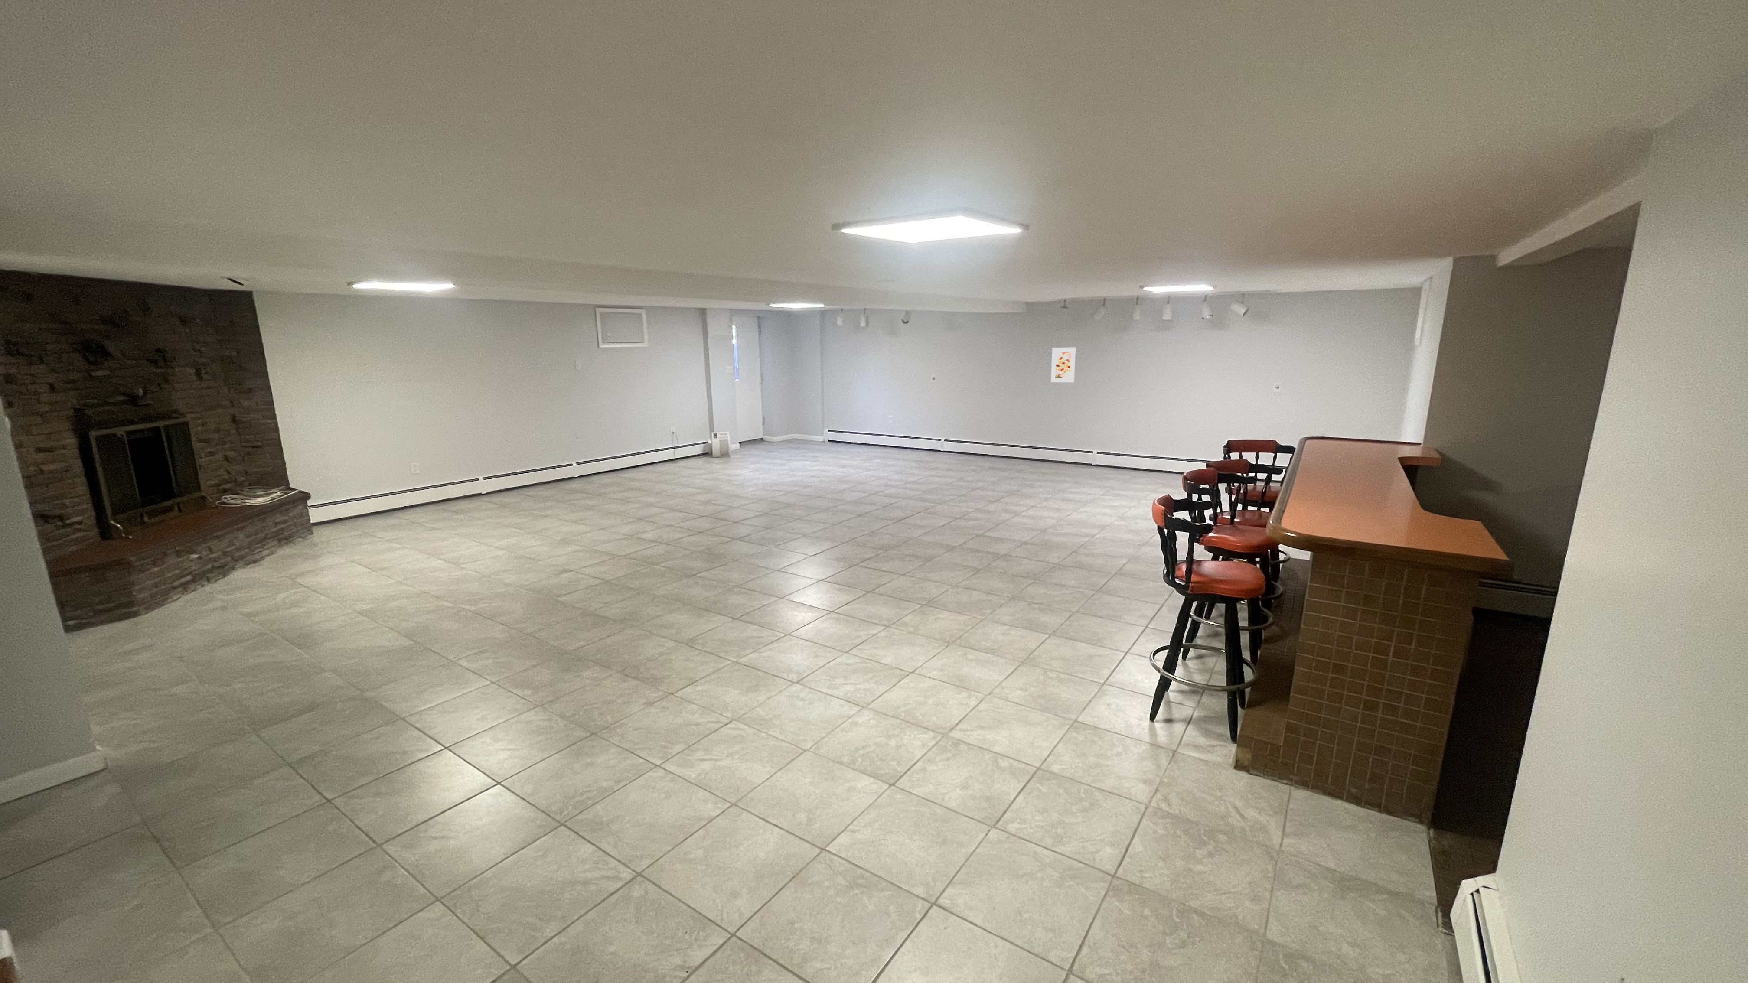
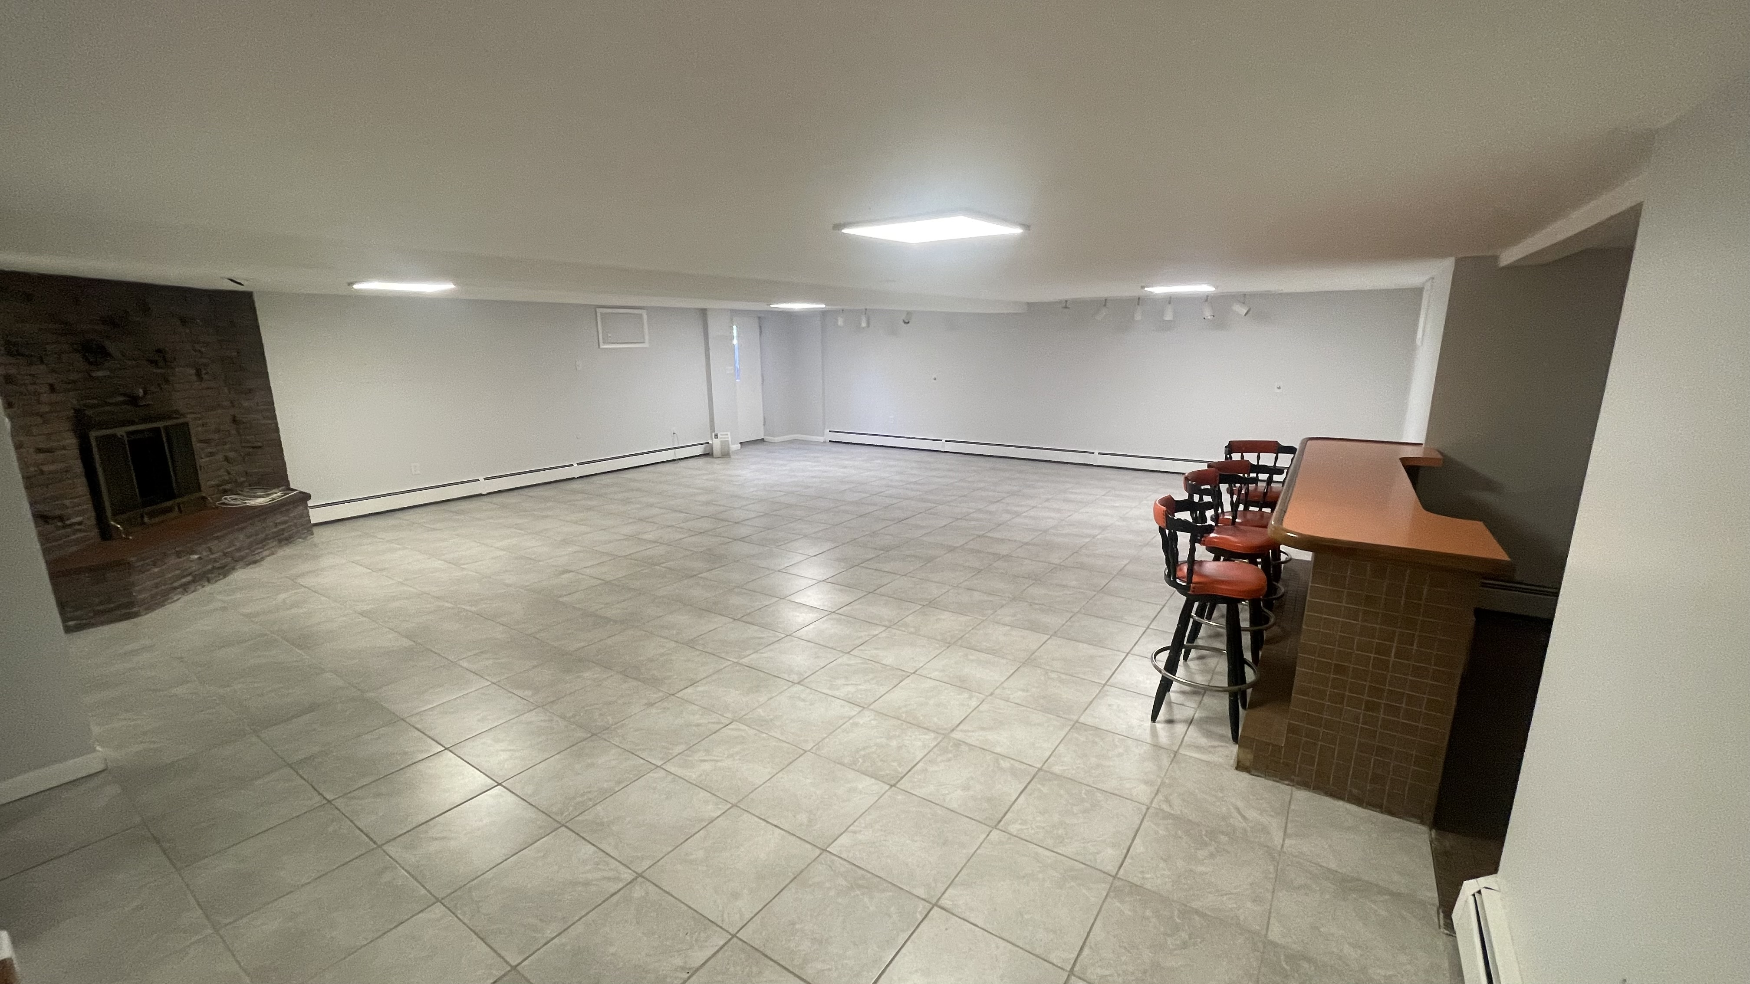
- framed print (1062, 365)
